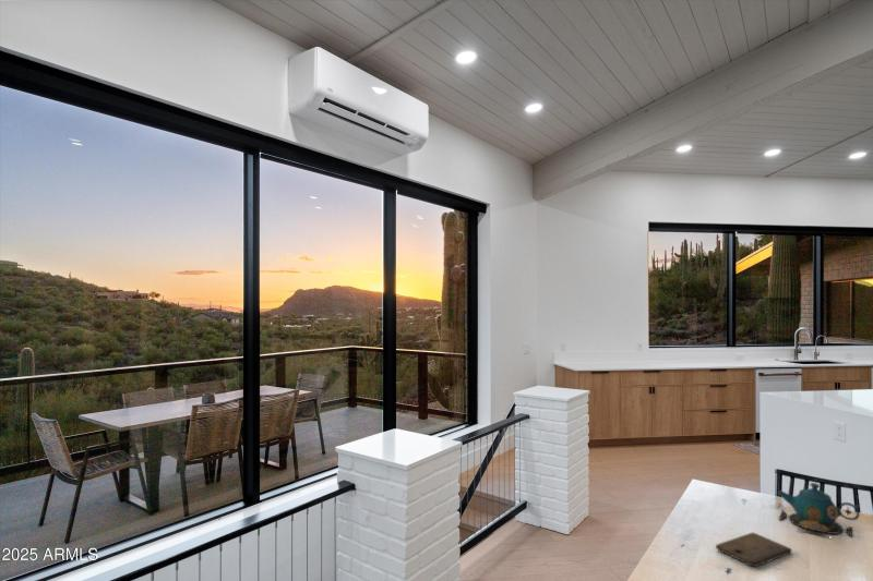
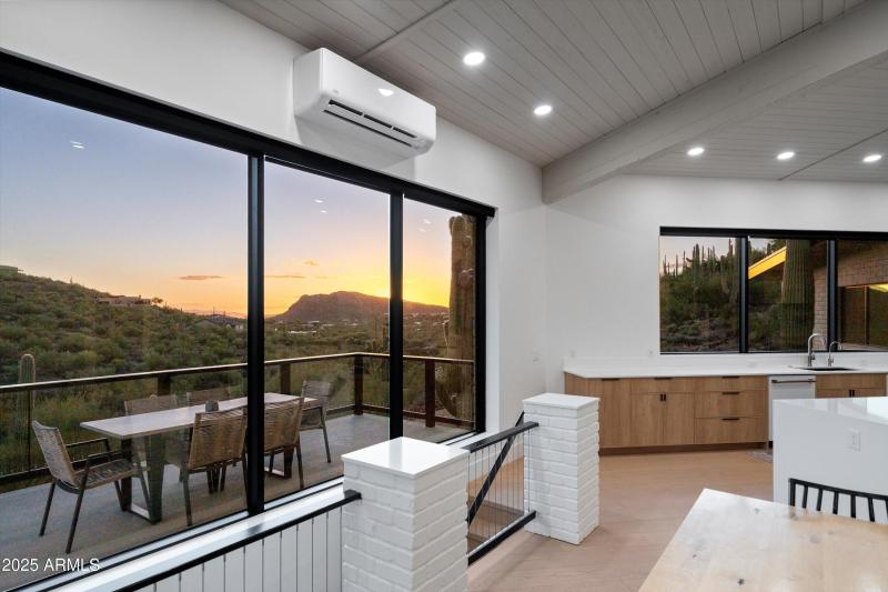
- cutting board (753, 548)
- teapot (816, 504)
